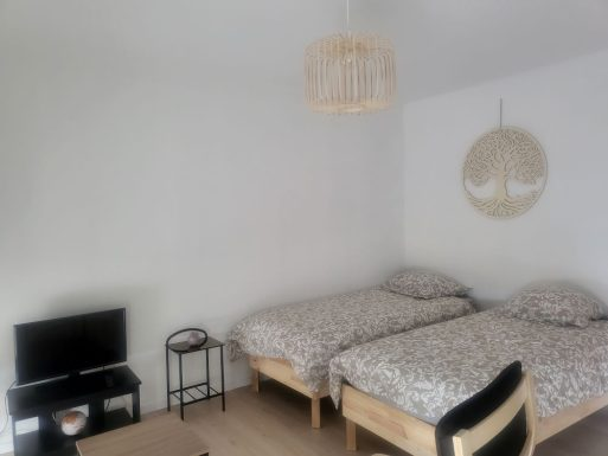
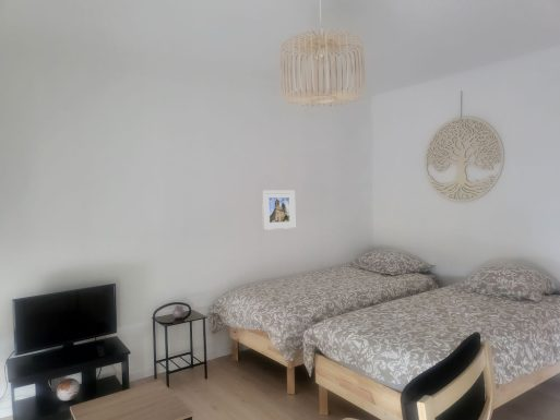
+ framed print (278, 209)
